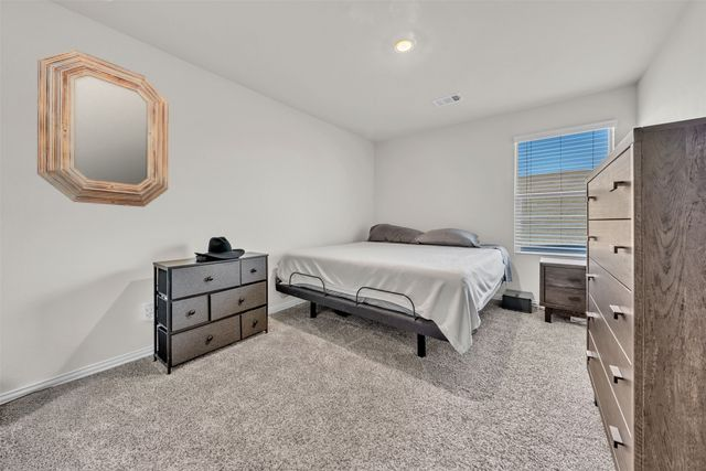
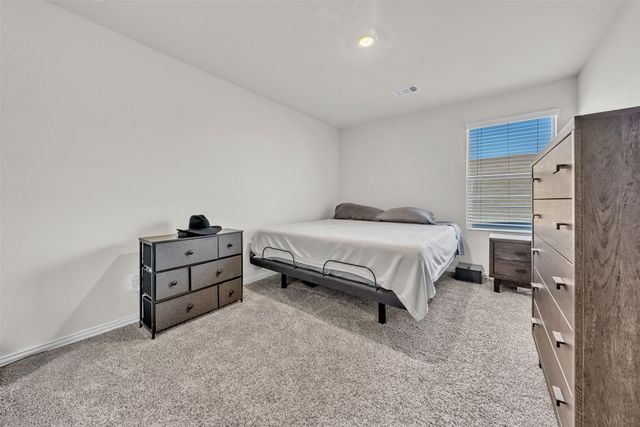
- home mirror (113, 133)
